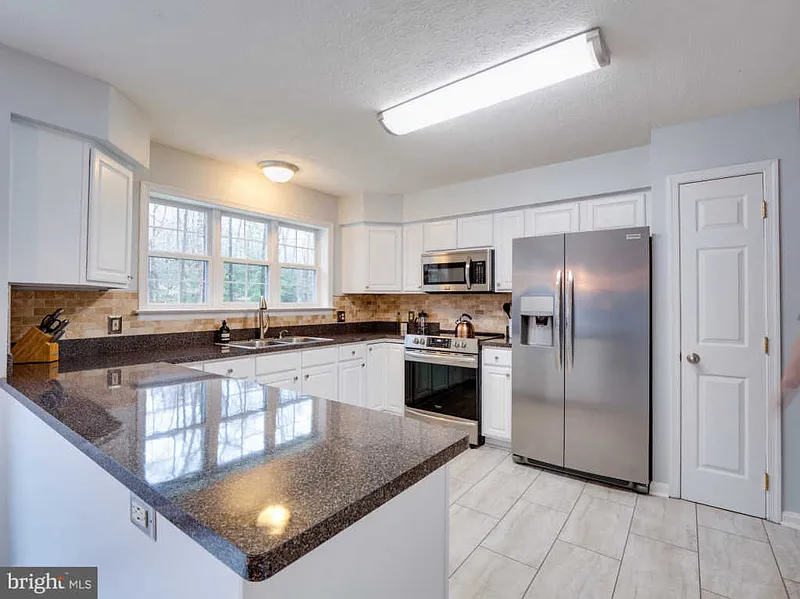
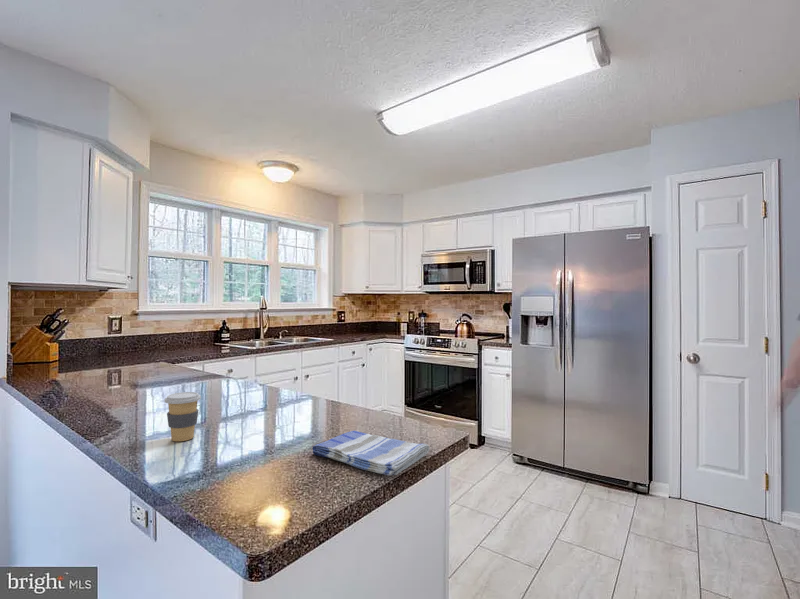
+ dish towel (371, 448)
+ coffee cup (182, 416)
